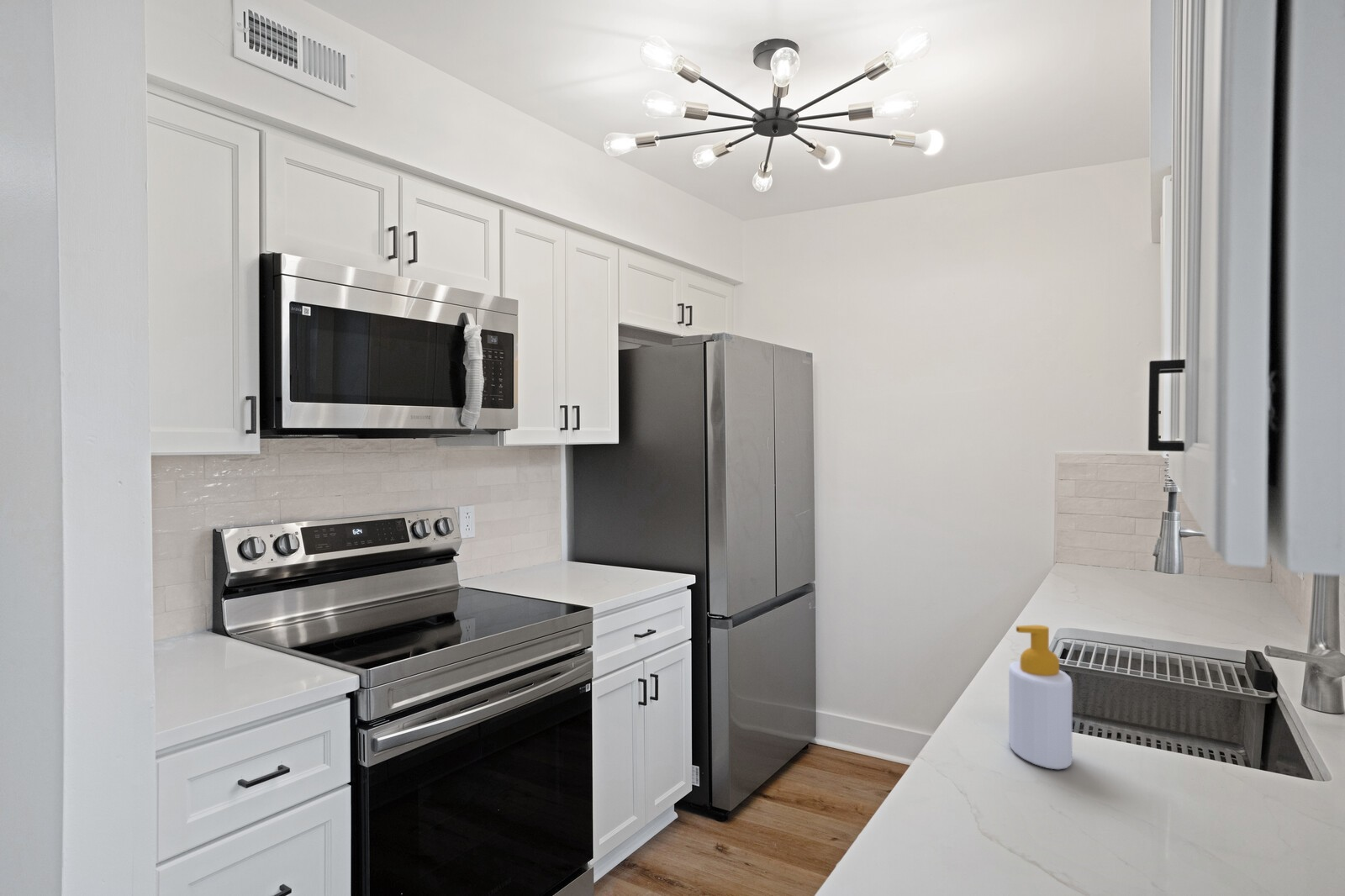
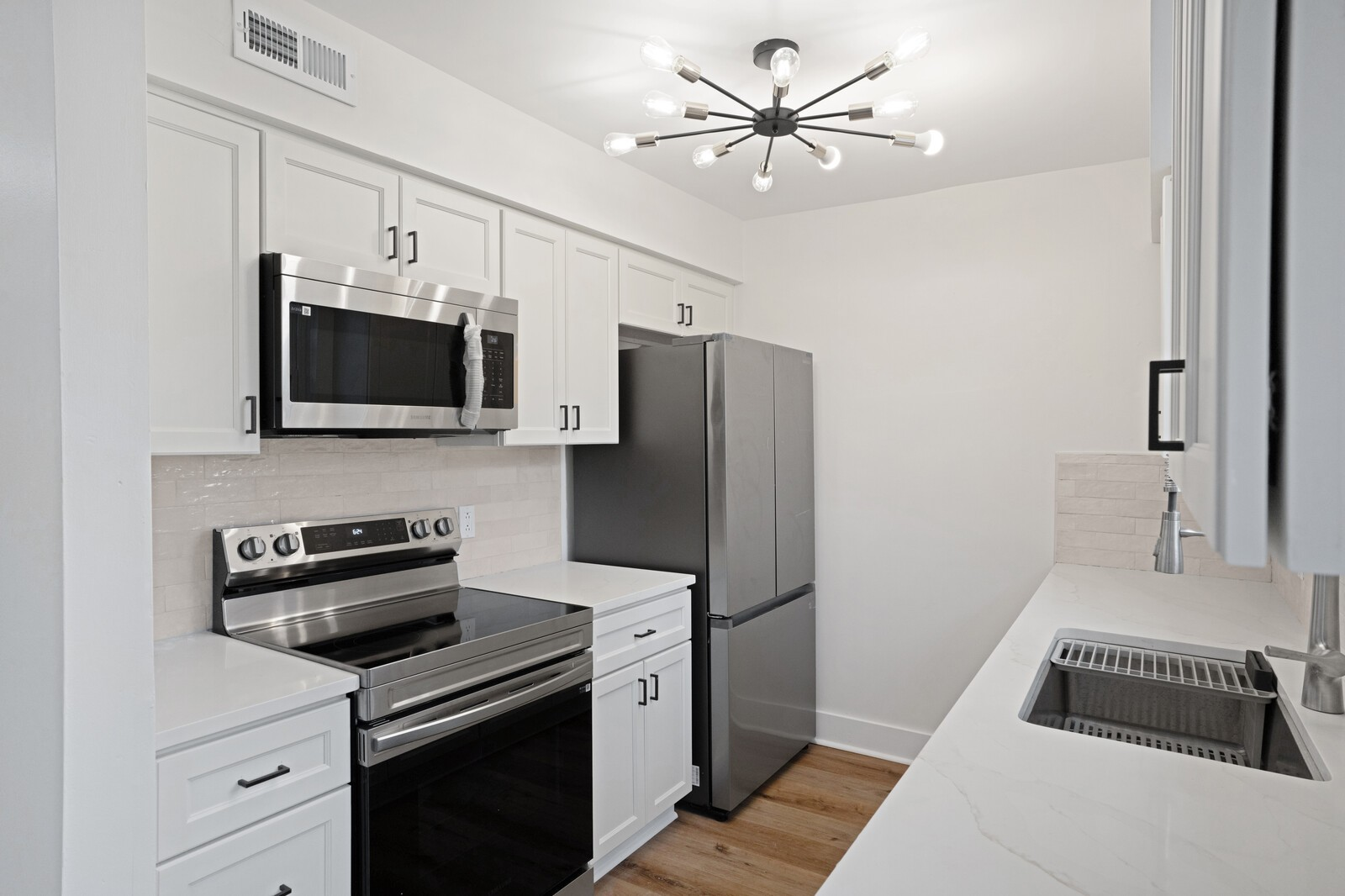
- soap bottle (1039, 690)
